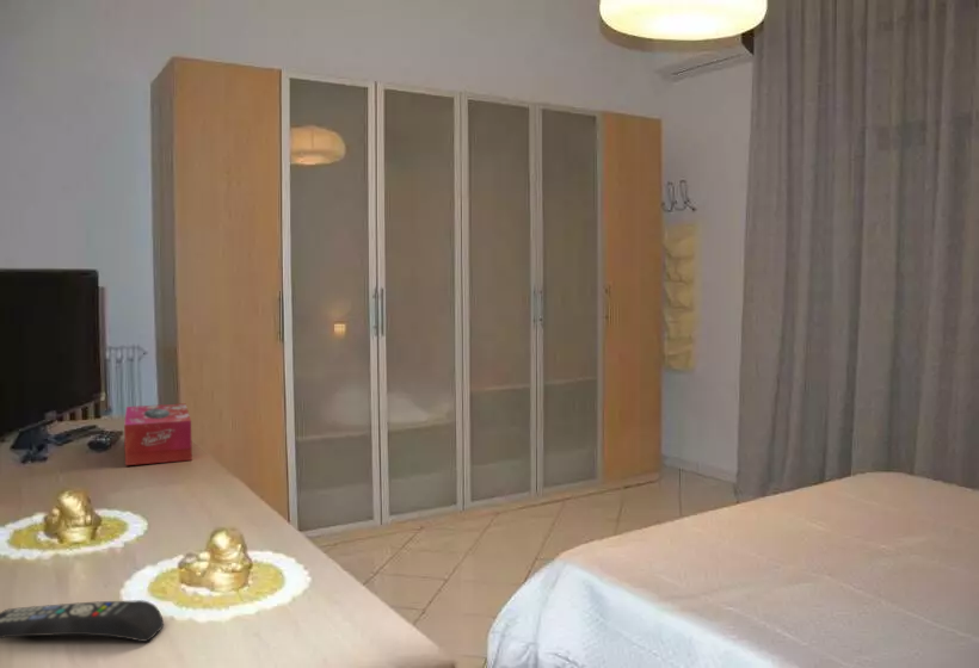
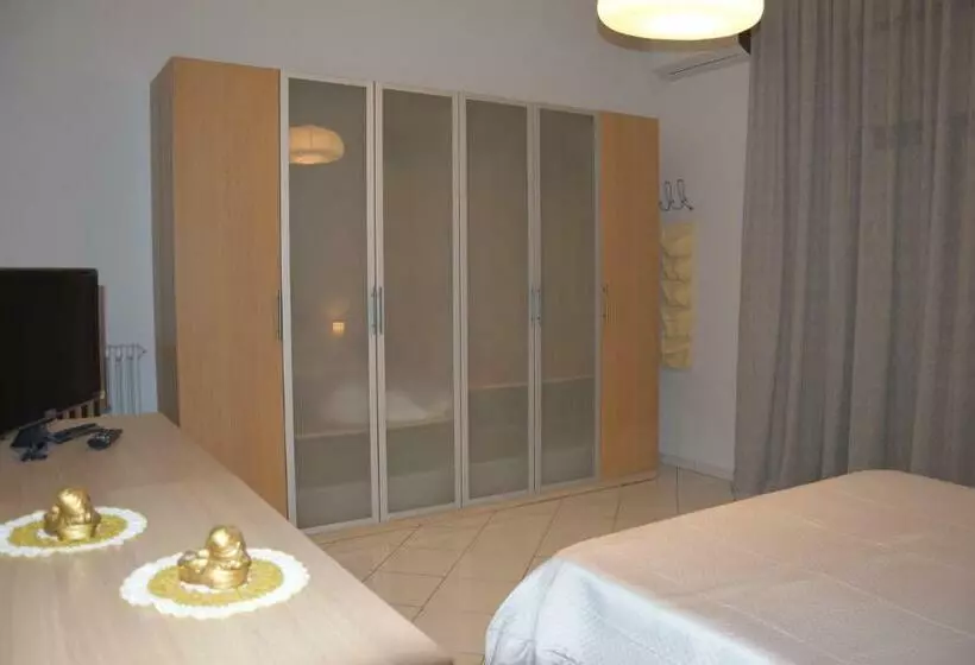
- remote control (74, 620)
- tissue box (158, 432)
